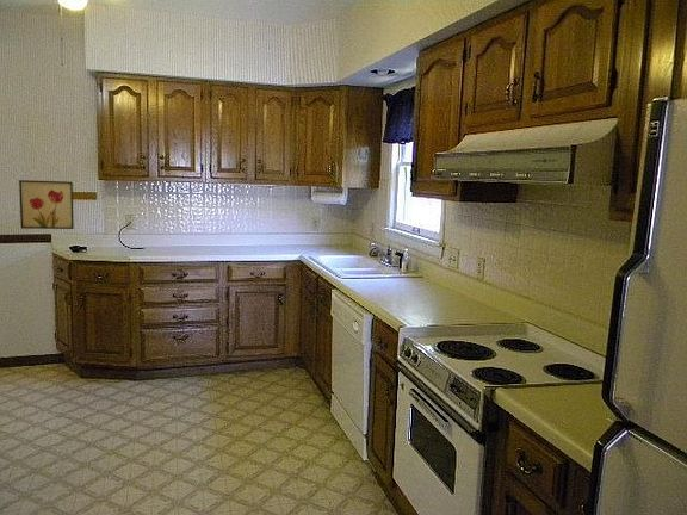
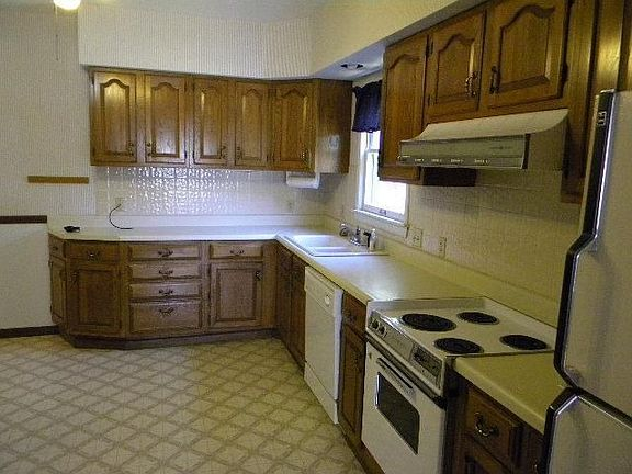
- wall art (47, 204)
